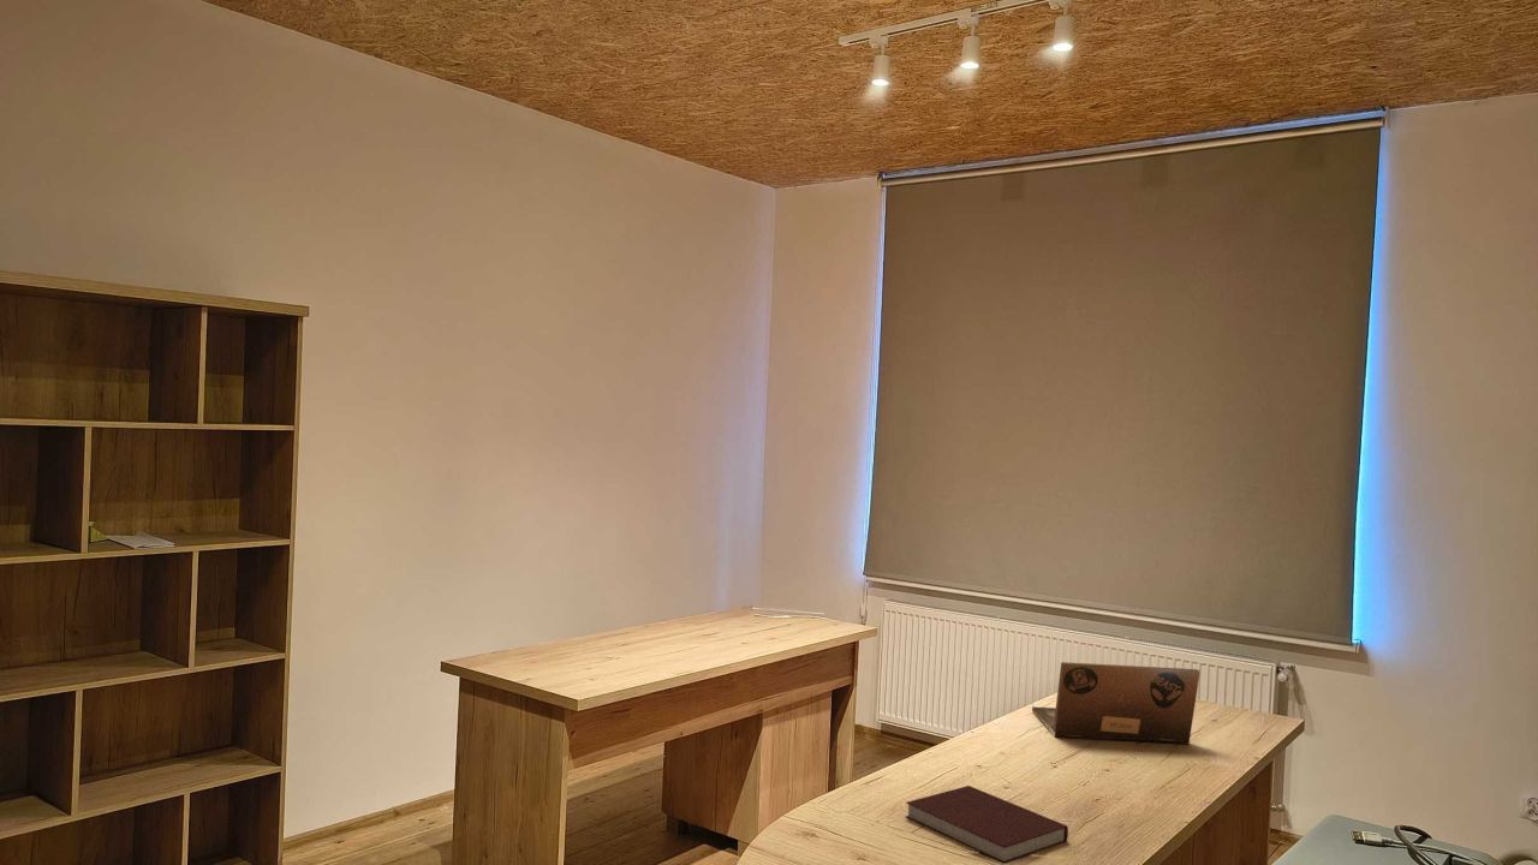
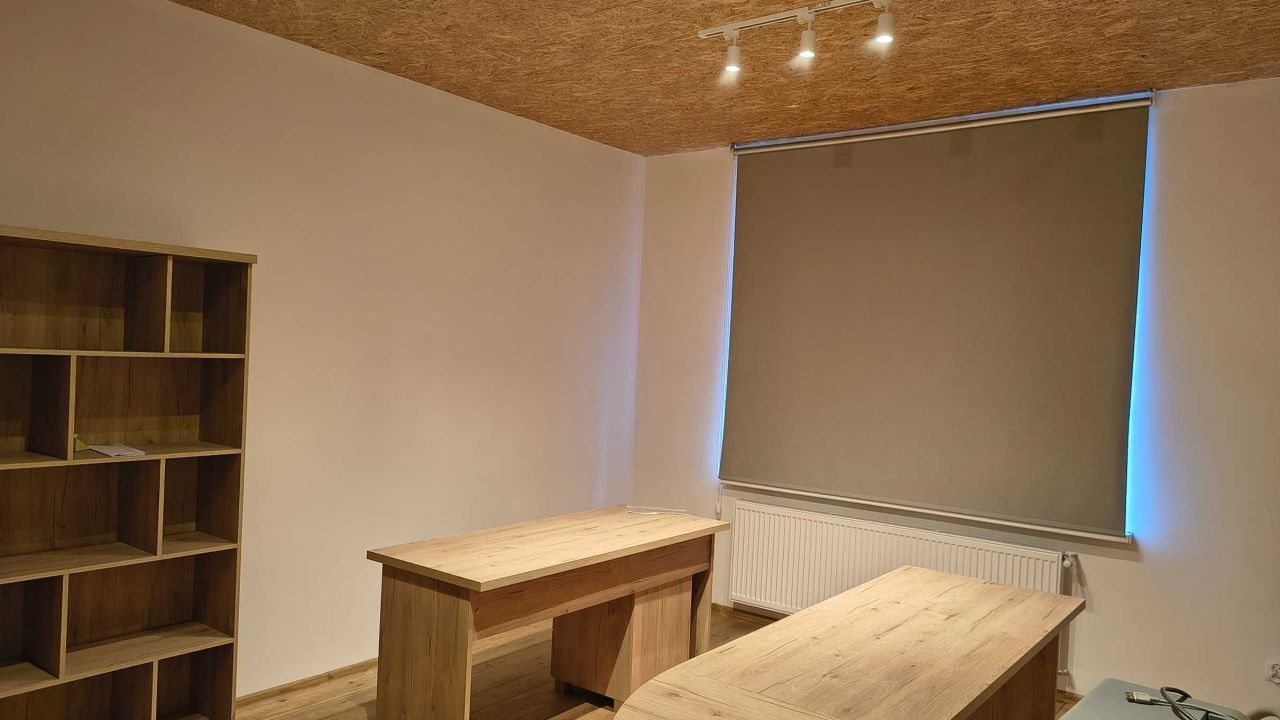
- notebook (984, 821)
- laptop (1111, 692)
